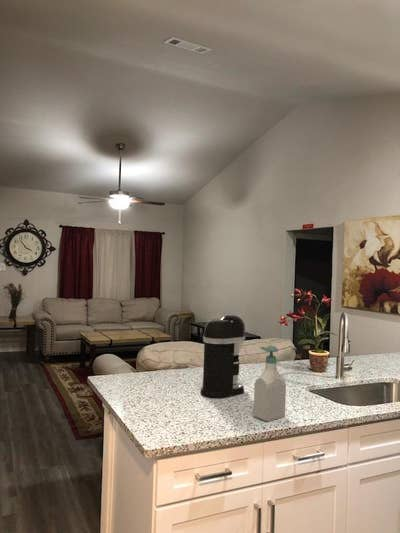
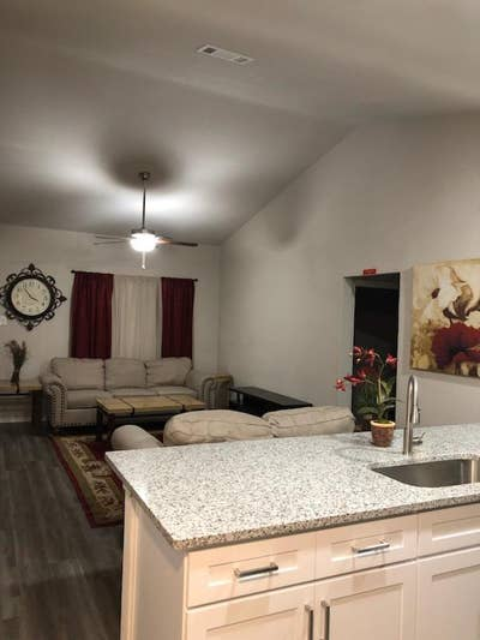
- soap bottle (268, 380)
- coffee maker (223, 353)
